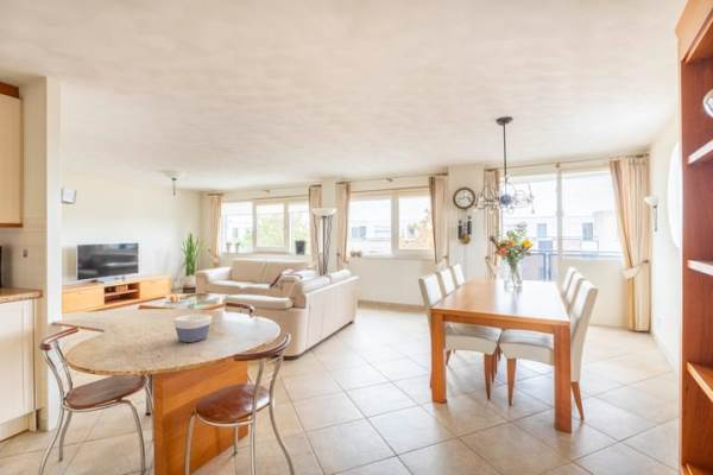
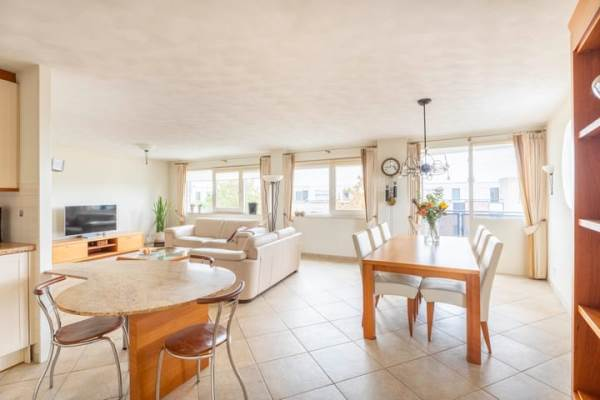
- bowl (193, 328)
